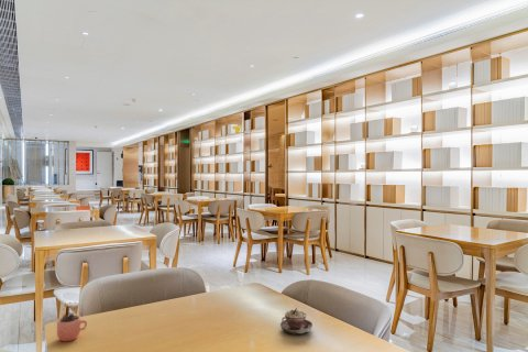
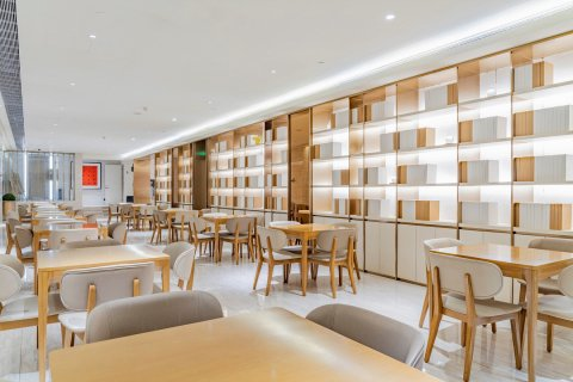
- teacup (296, 318)
- cocoa (72, 319)
